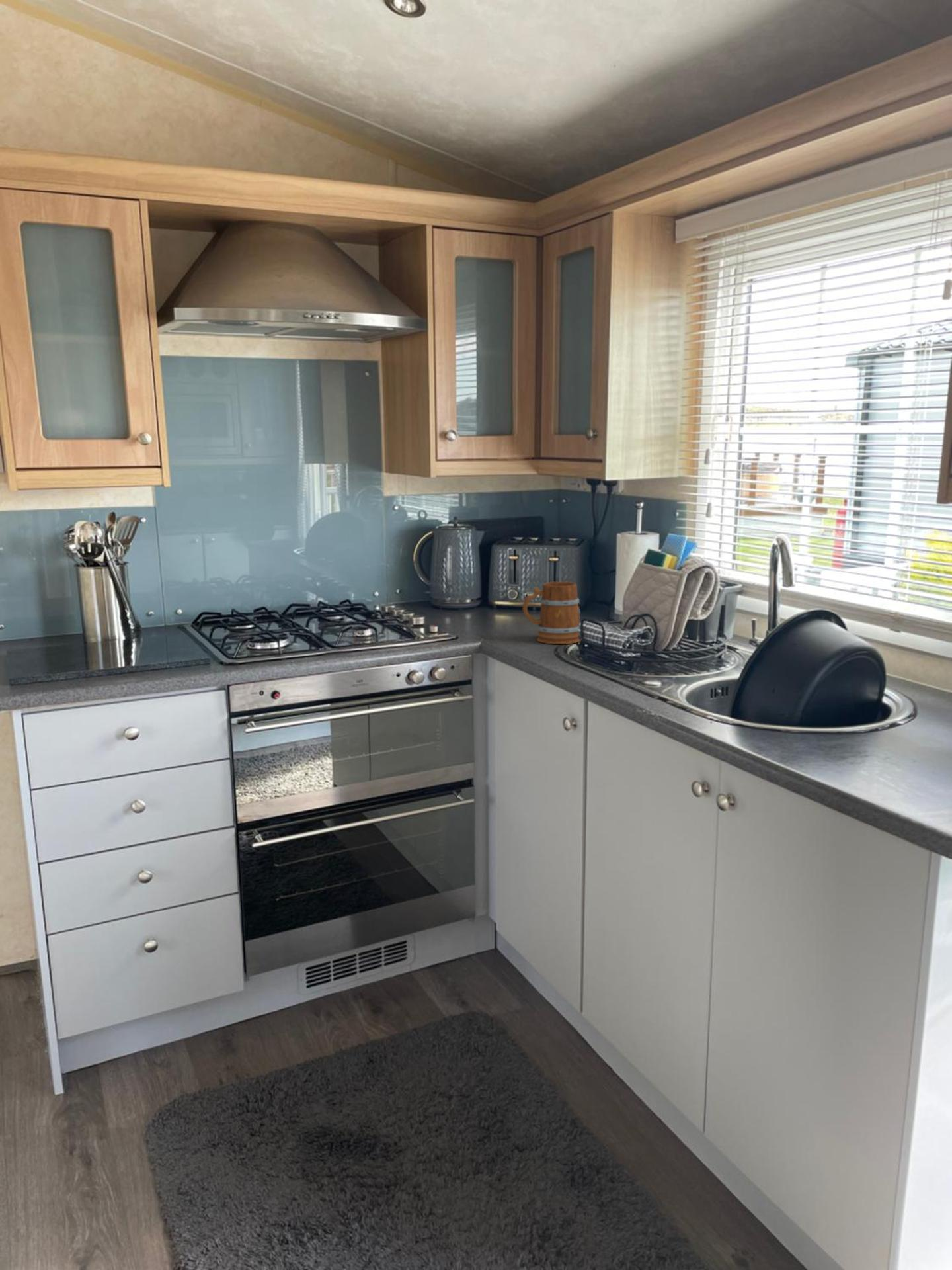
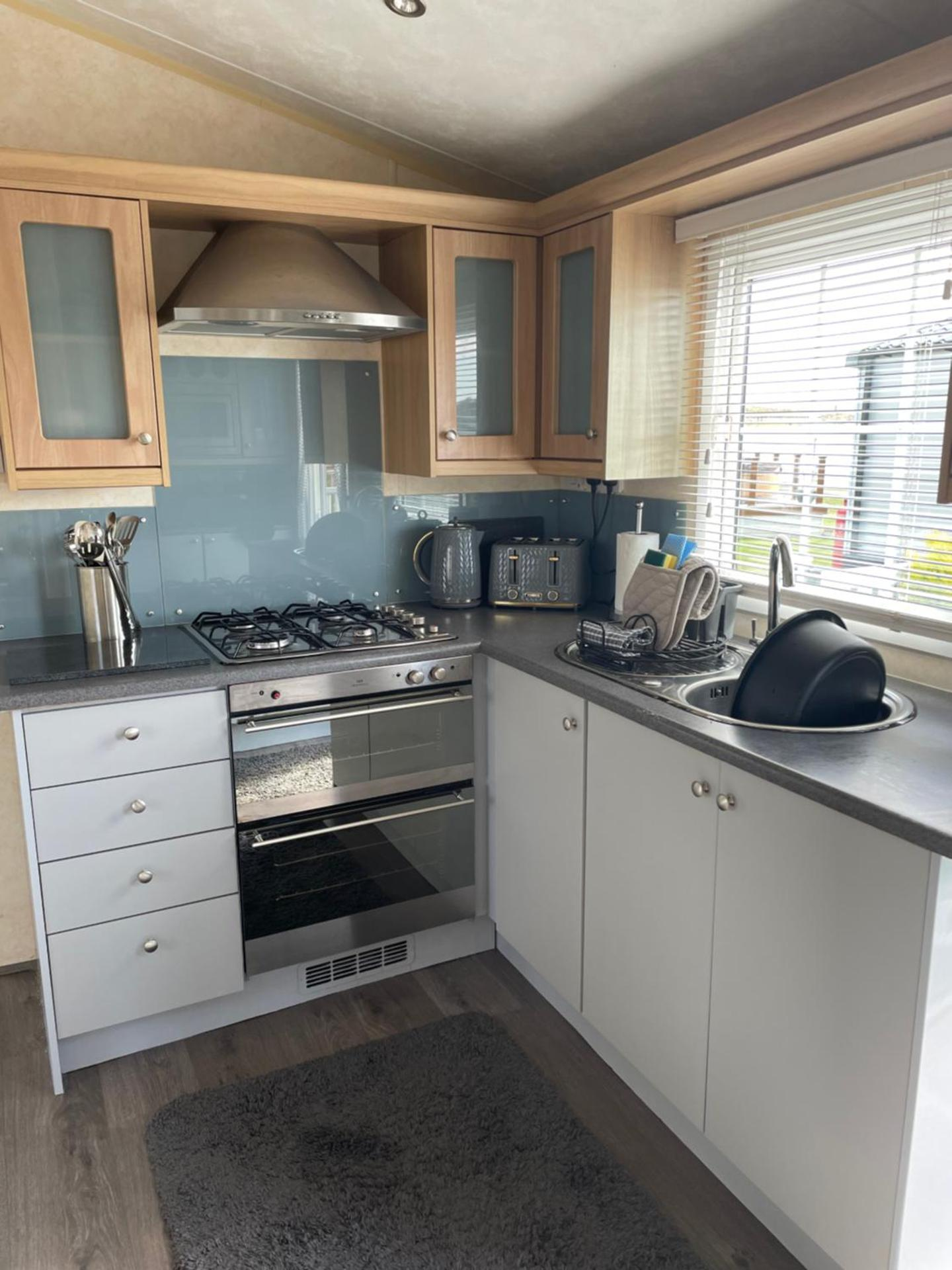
- mug (552, 612)
